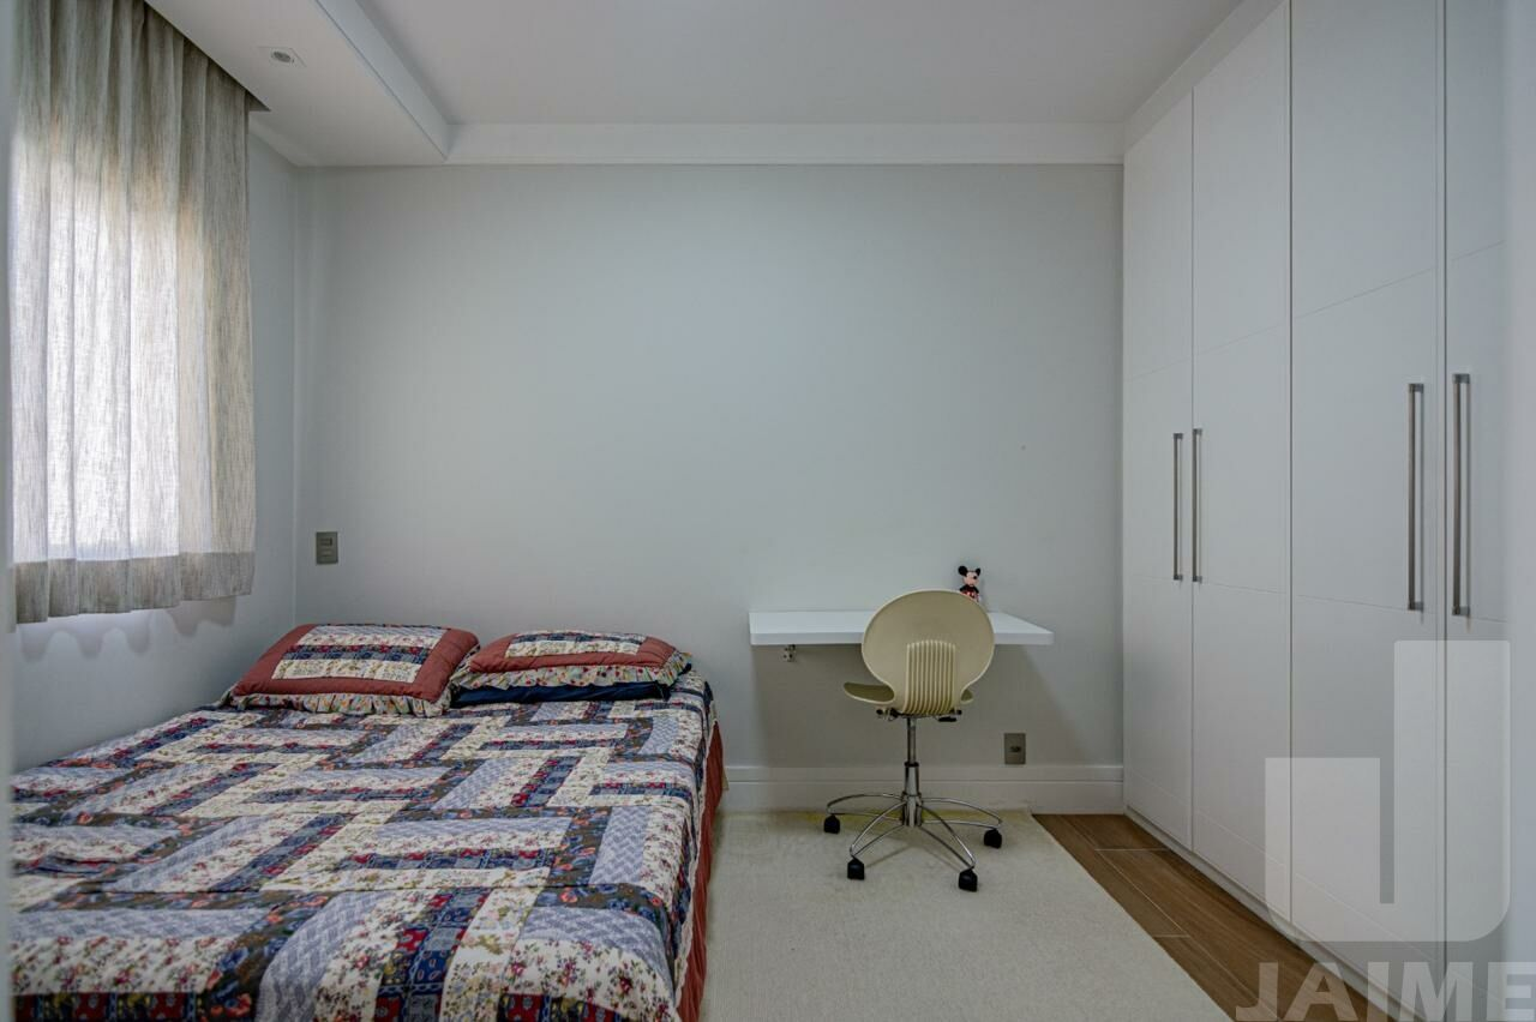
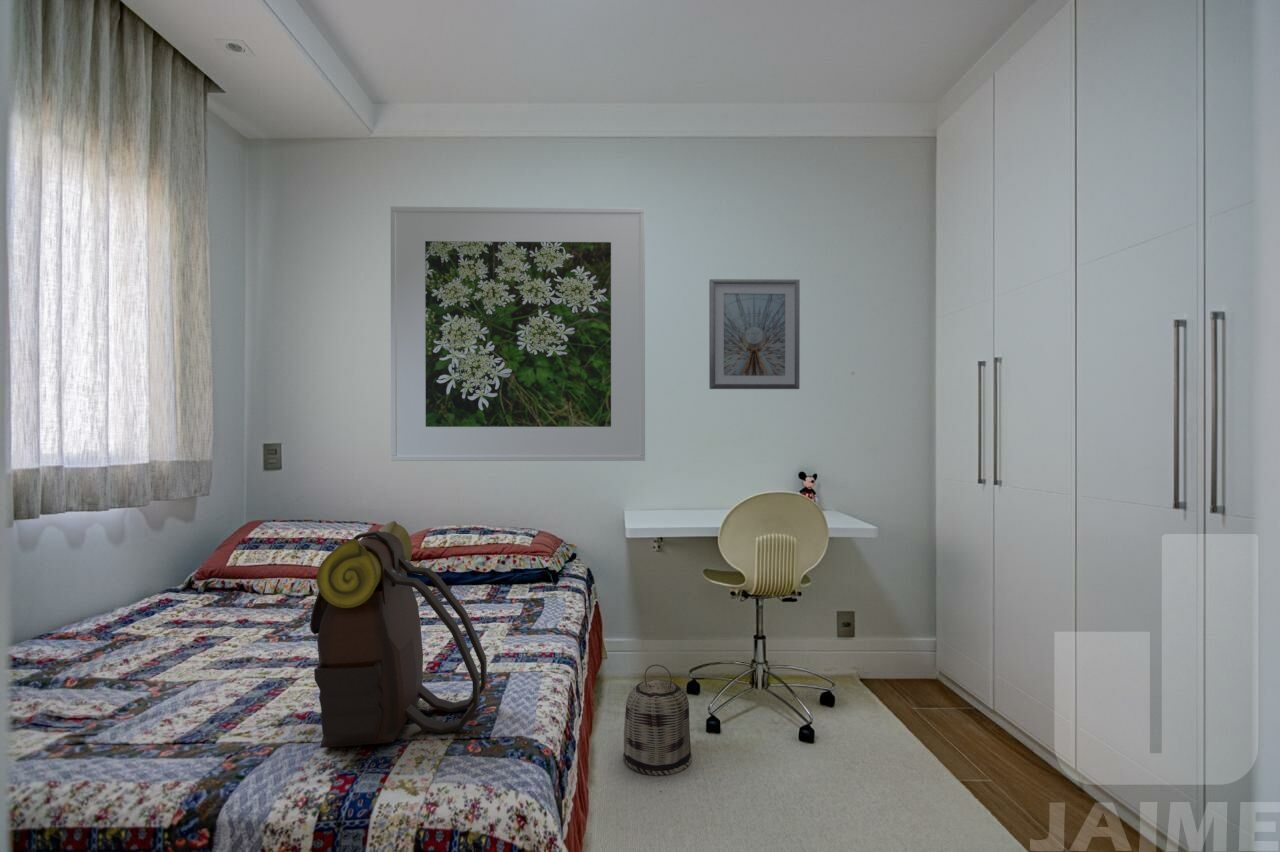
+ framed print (518, 334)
+ backpack (400, 625)
+ basket (657, 711)
+ picture frame (754, 334)
